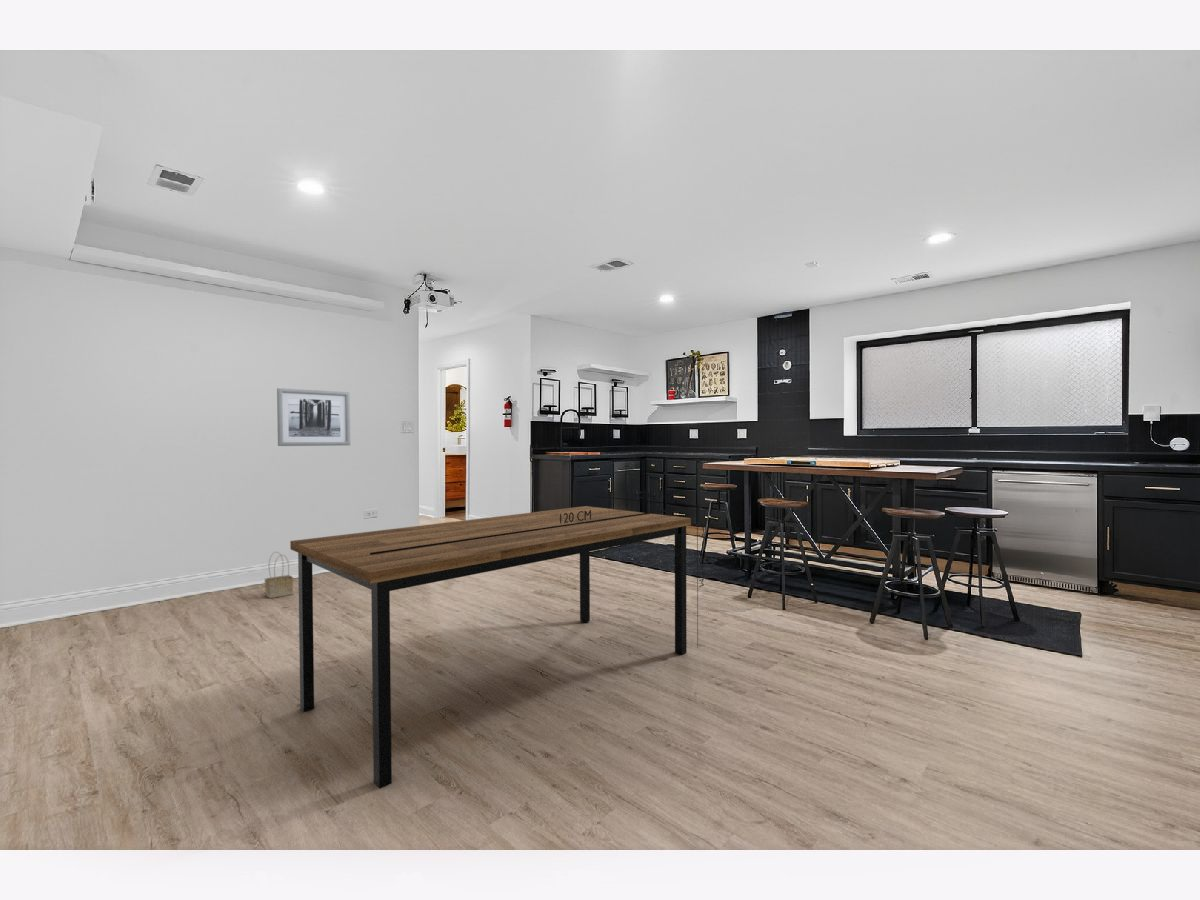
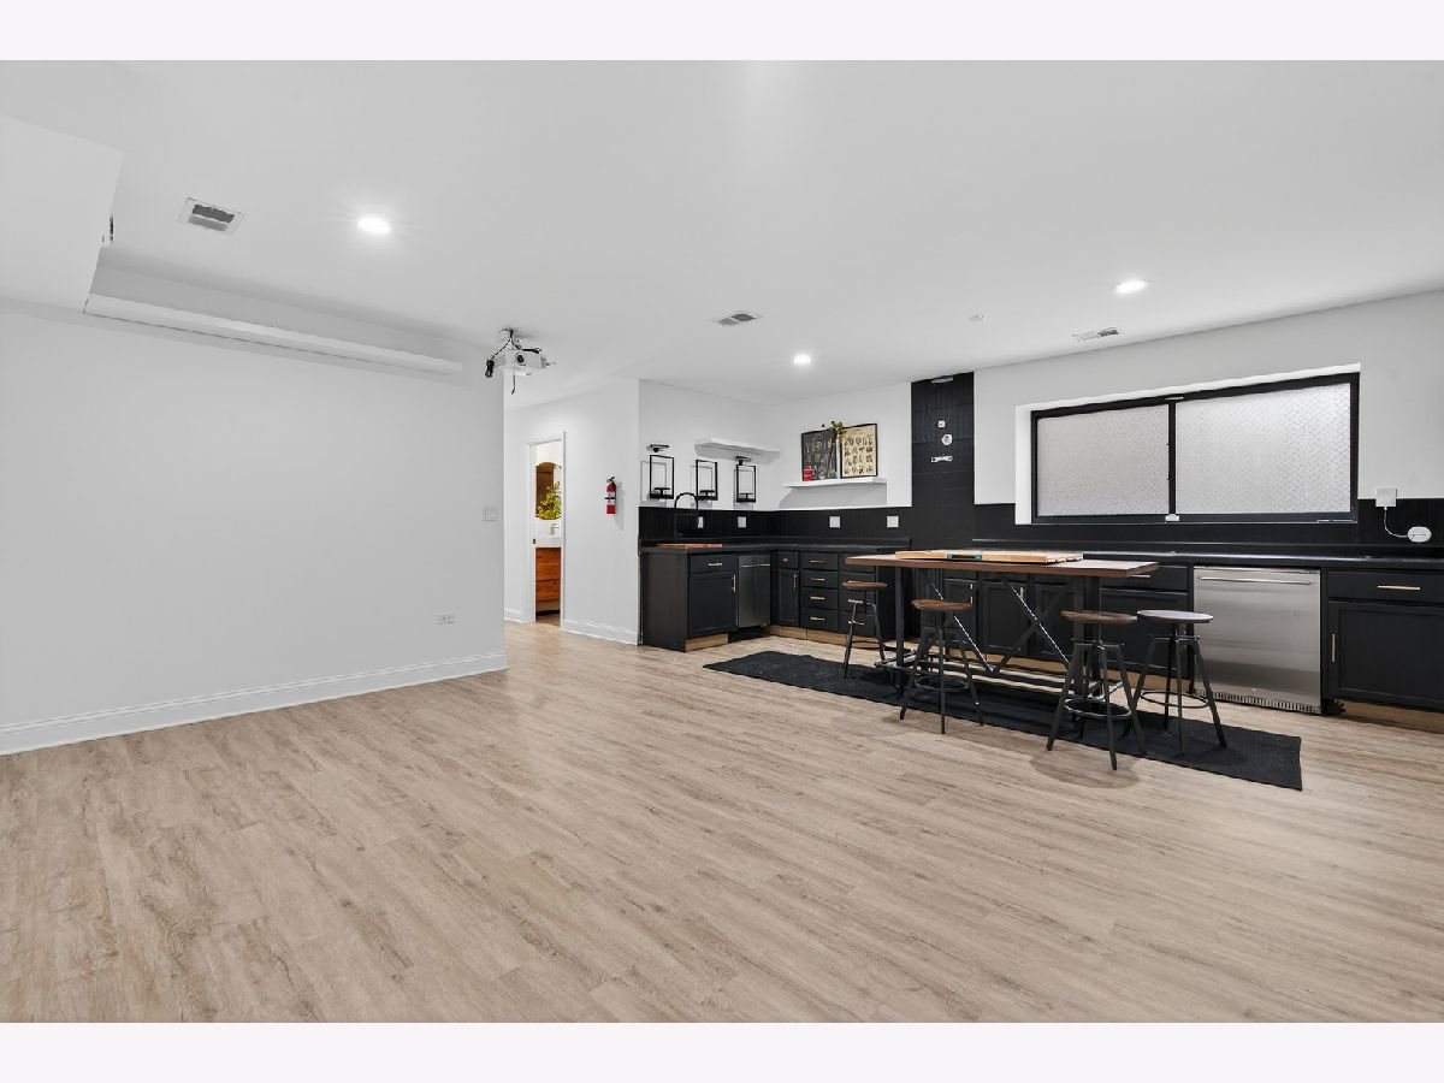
- basket (279, 576)
- wall art (315, 418)
- dining table (523, 564)
